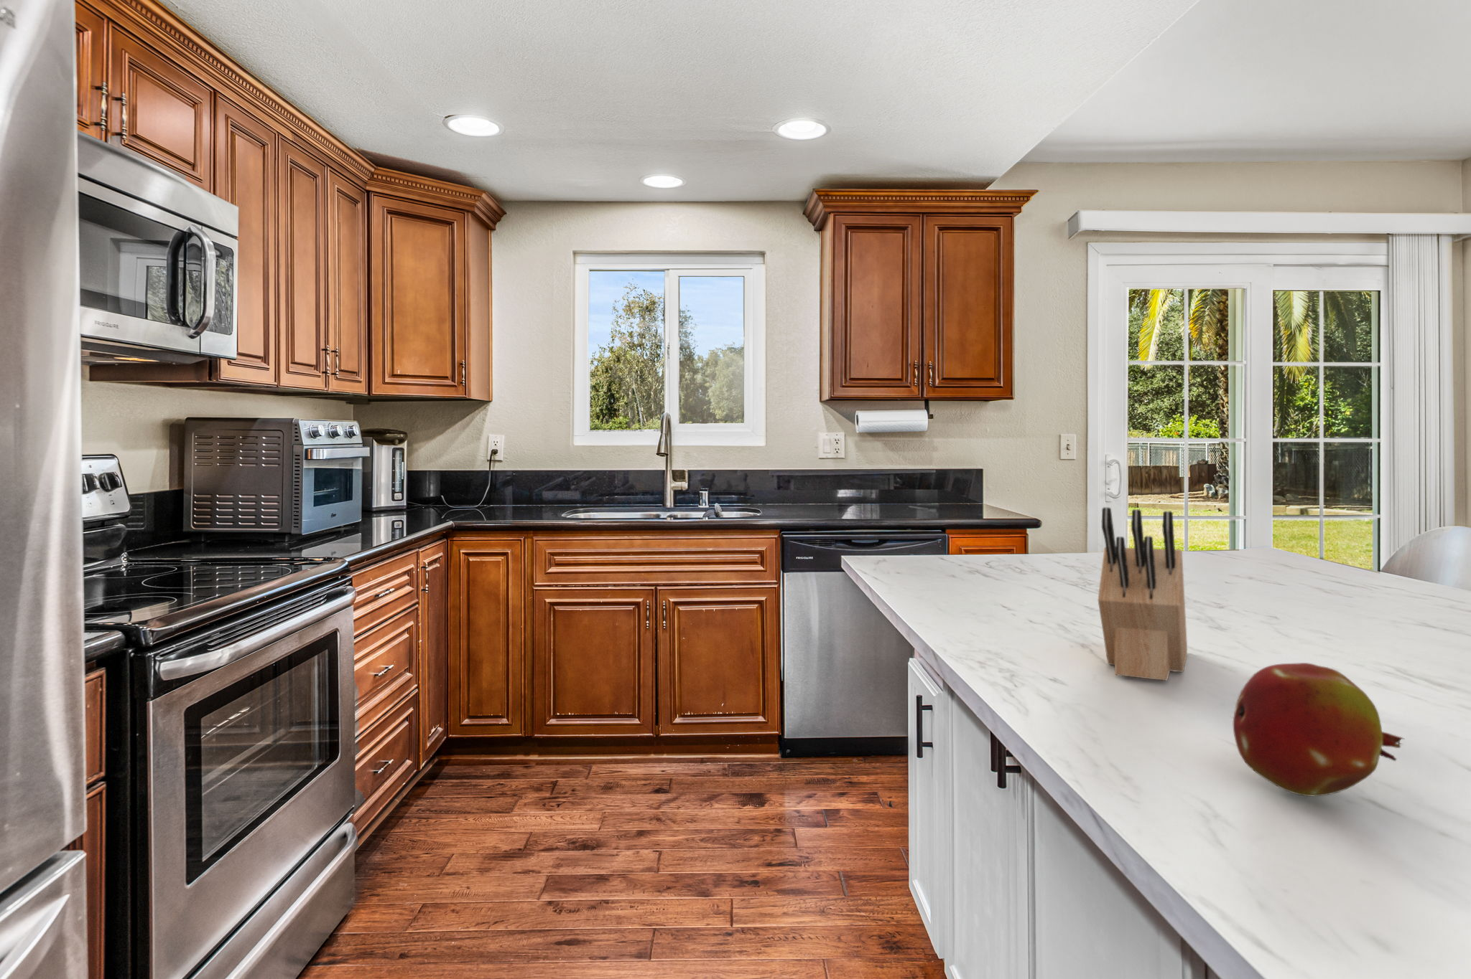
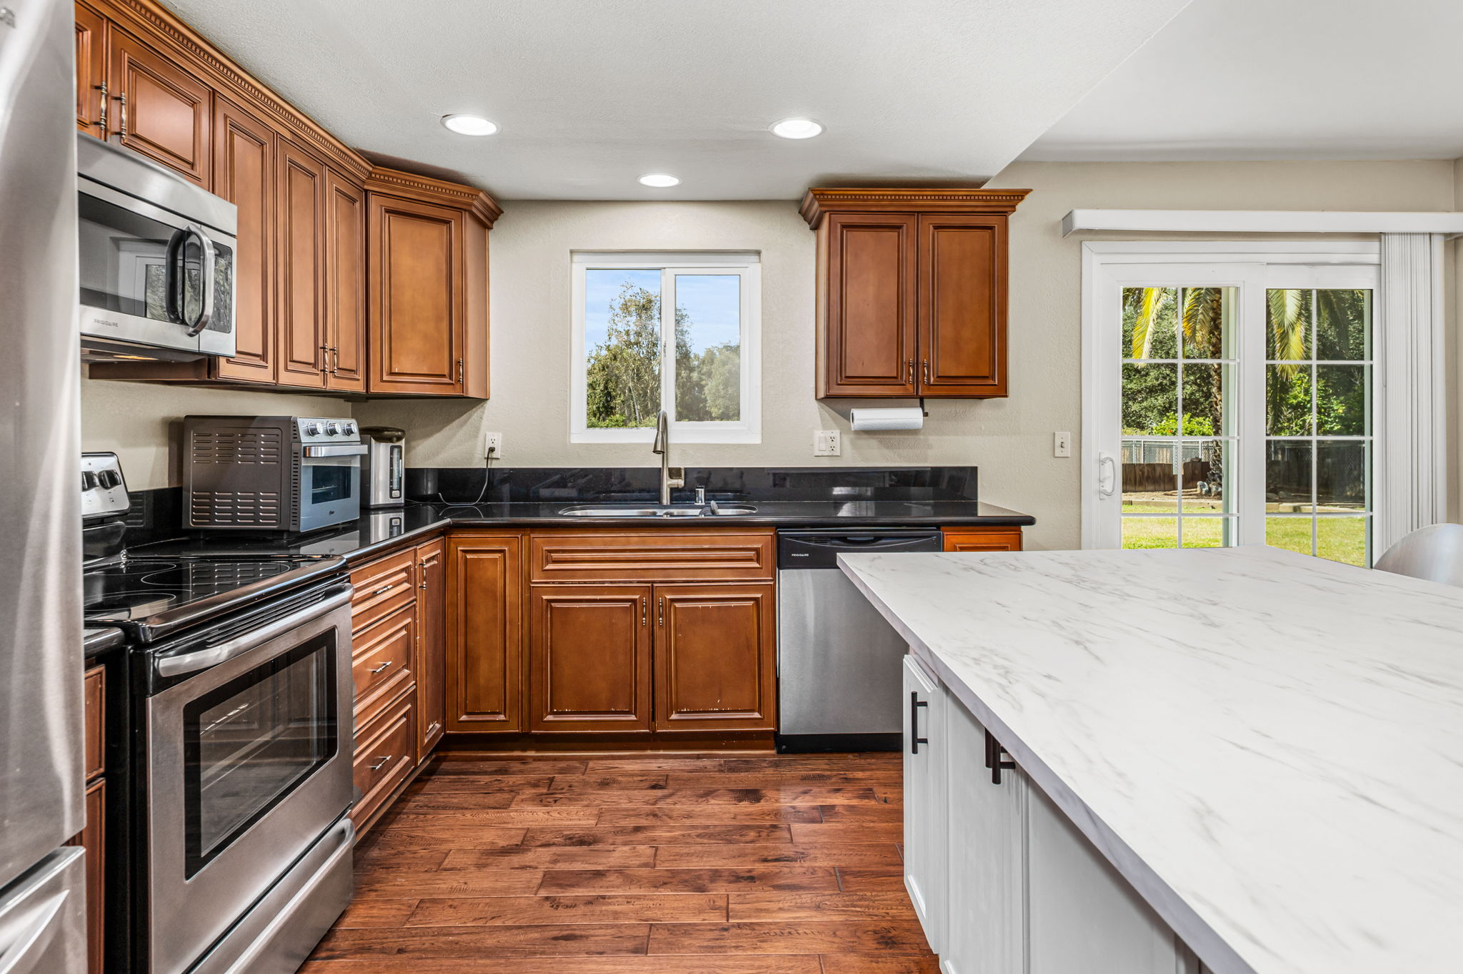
- knife block (1144, 587)
- fruit (1316, 730)
